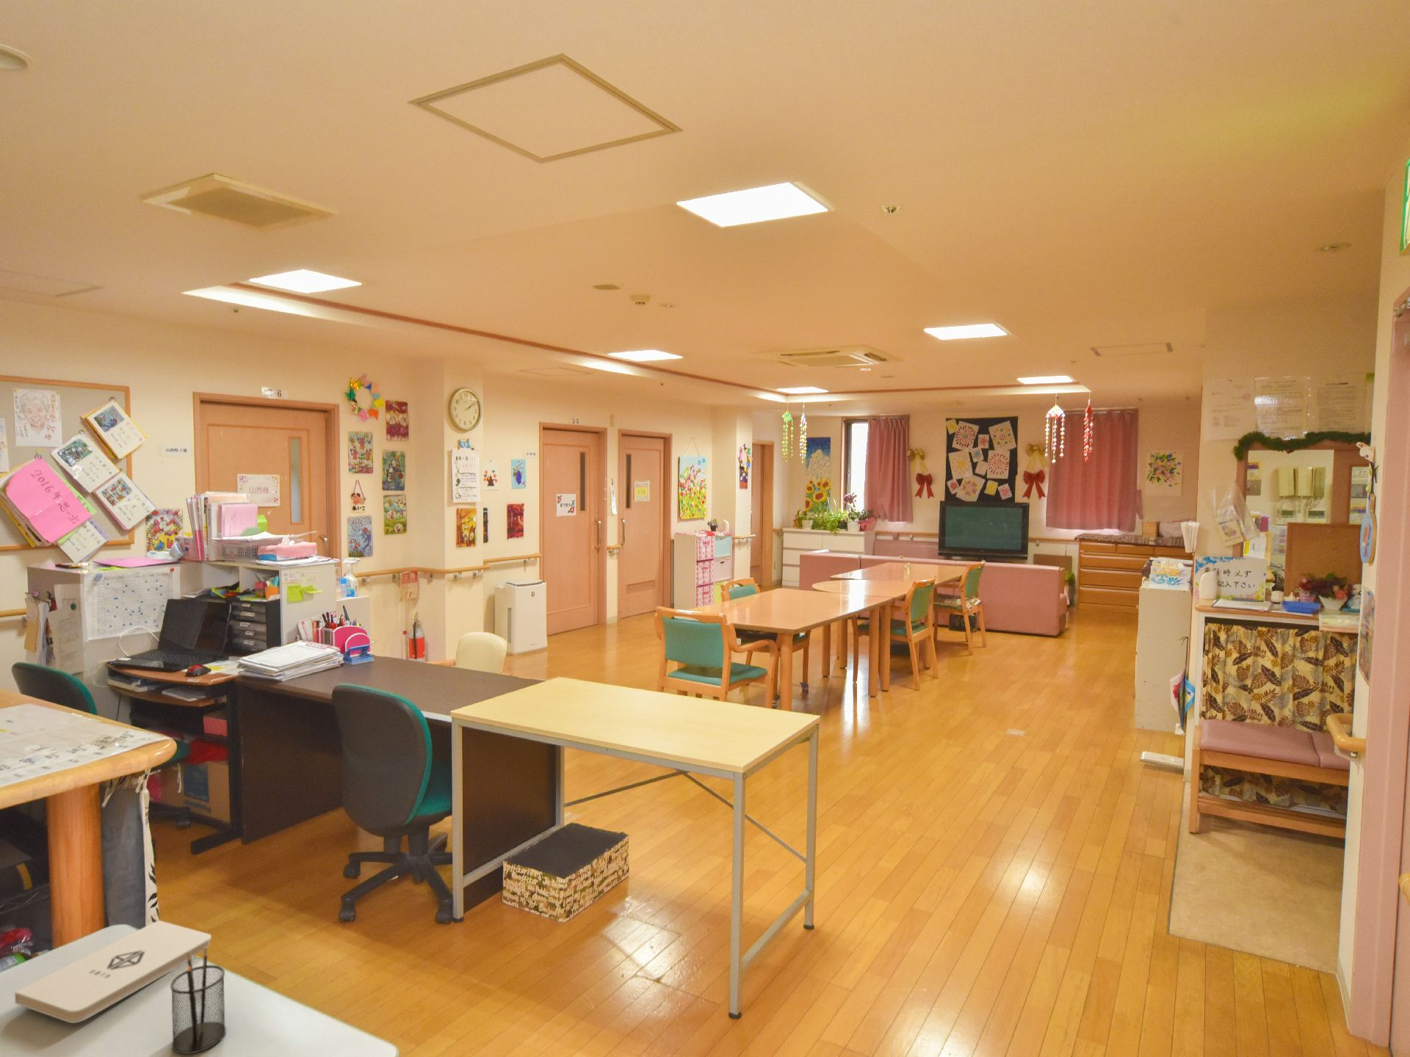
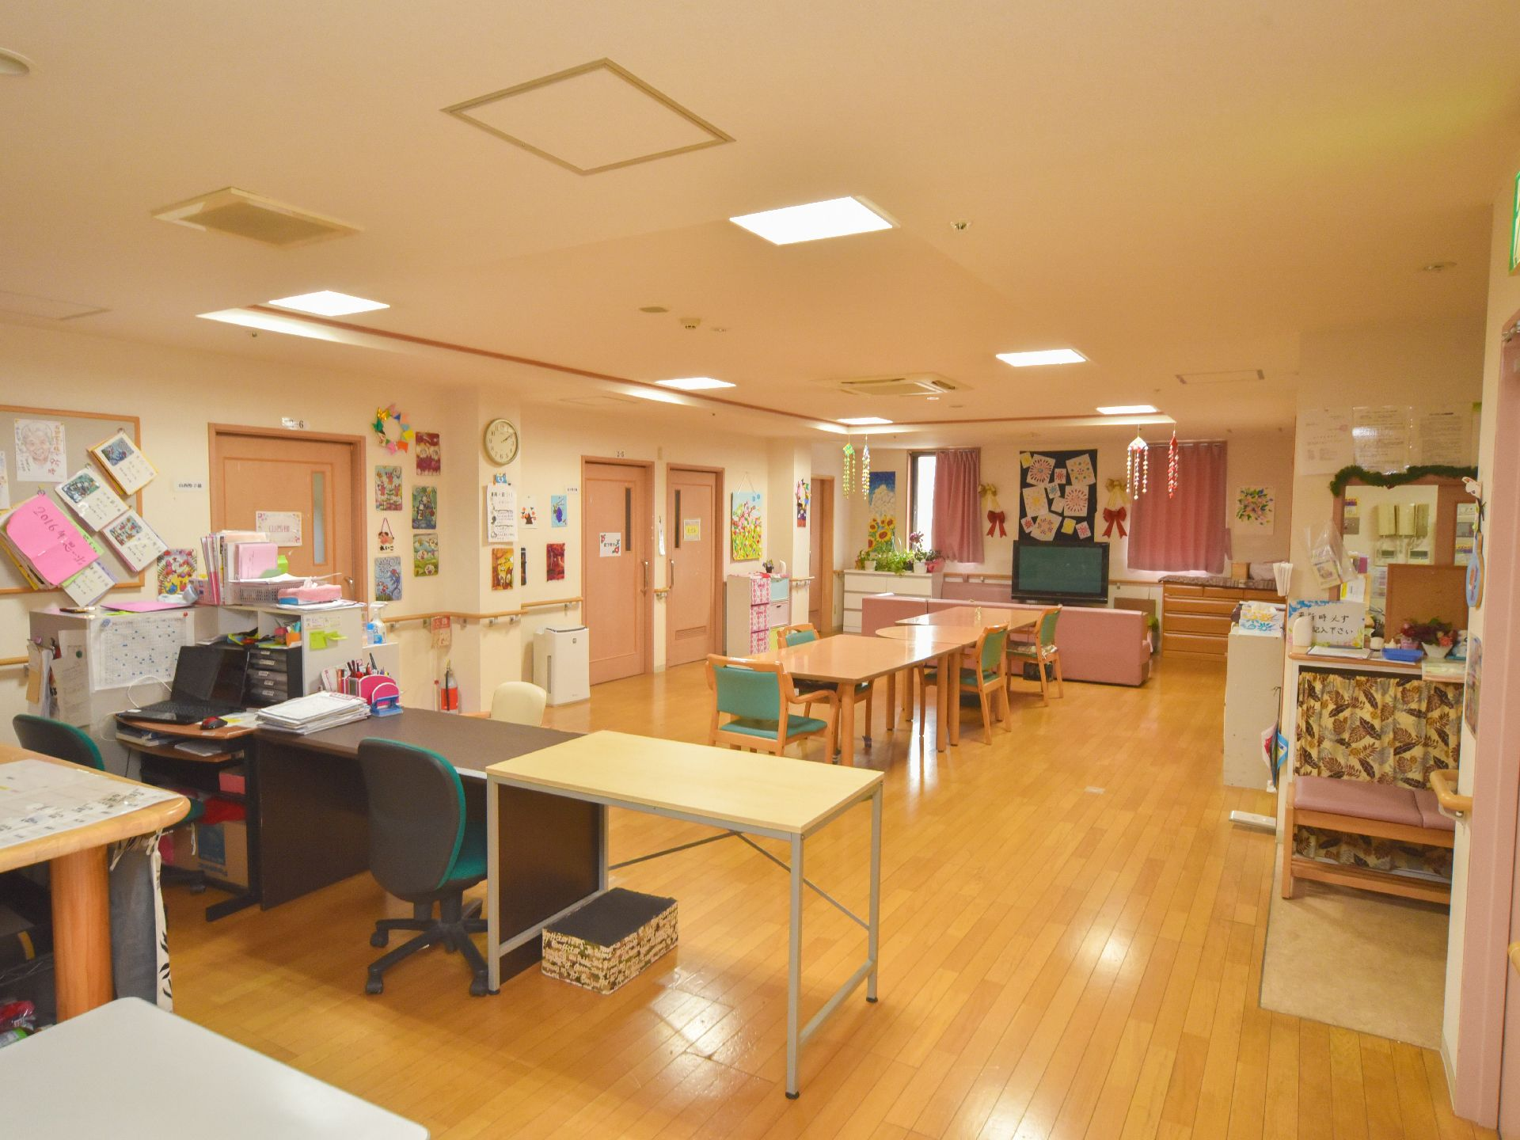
- pencil holder (199, 994)
- notepad (121, 967)
